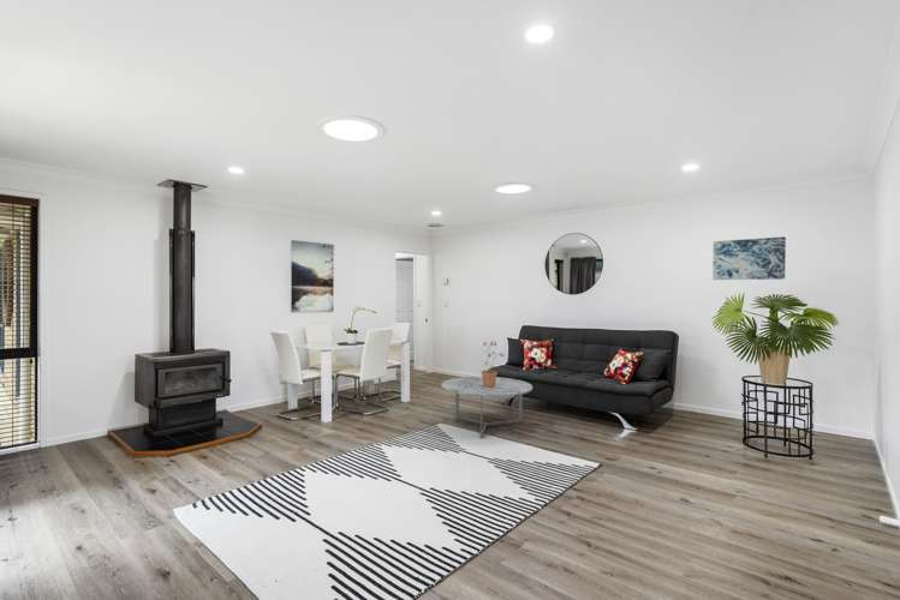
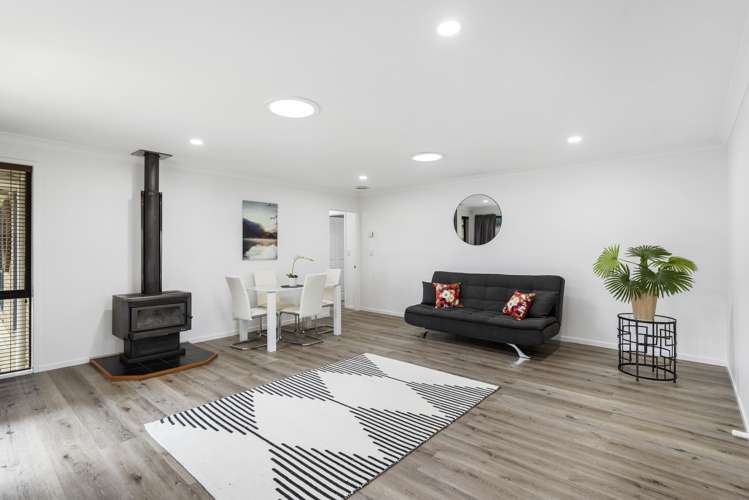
- wall art (747, 259)
- potted plant (490, 365)
- coffee table (481, 404)
